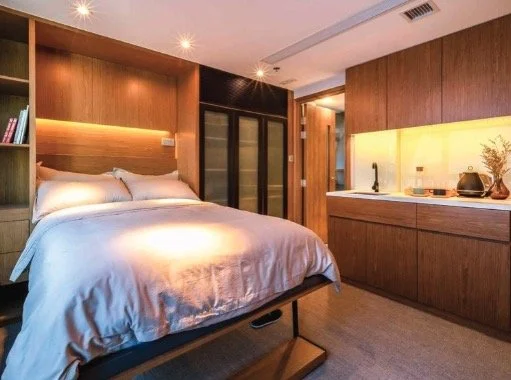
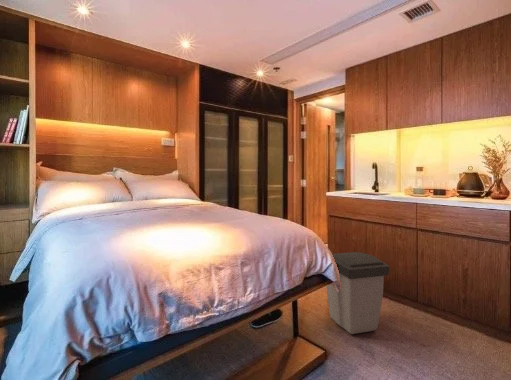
+ trash can (351, 290)
